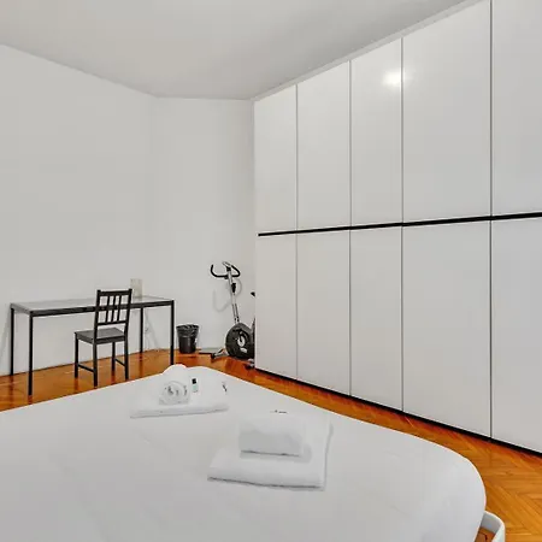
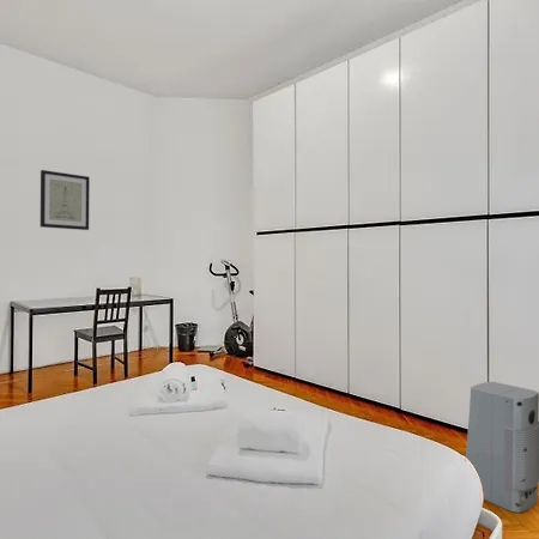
+ air purifier (502, 442)
+ wall art (65, 200)
